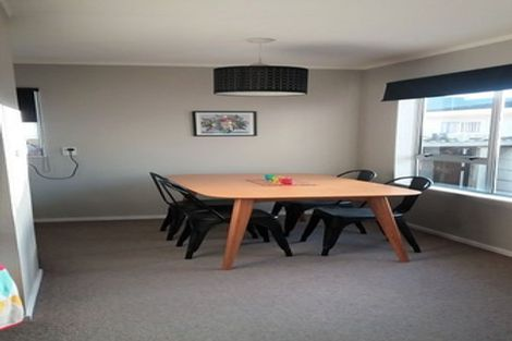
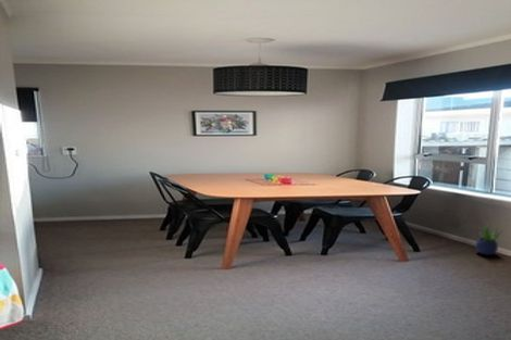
+ potted plant (489, 238)
